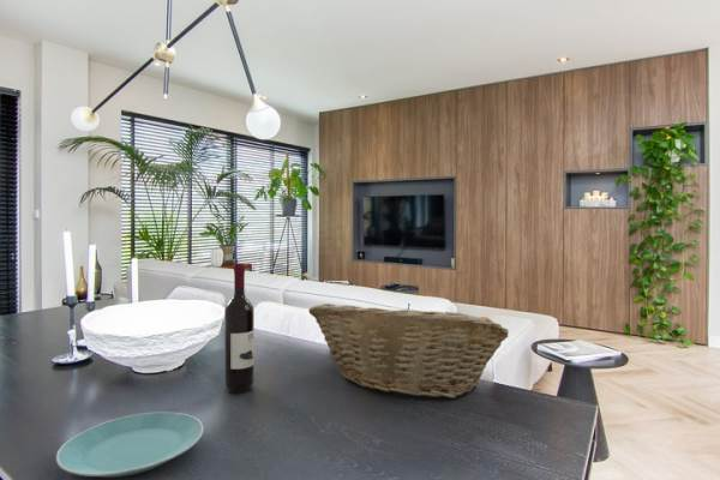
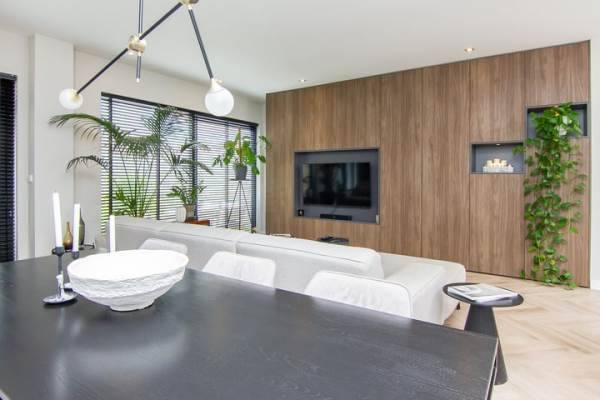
- plate (134, 445)
- wine bottle (239, 325)
- fruit basket (403, 337)
